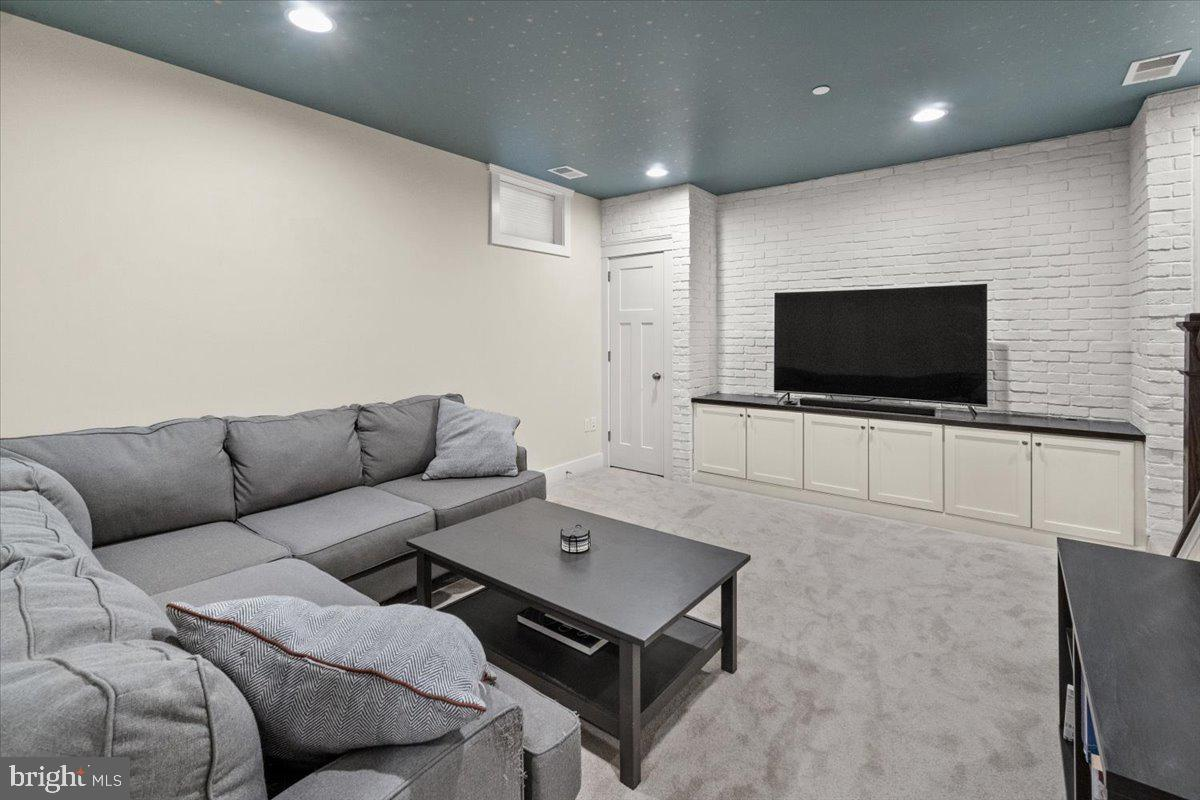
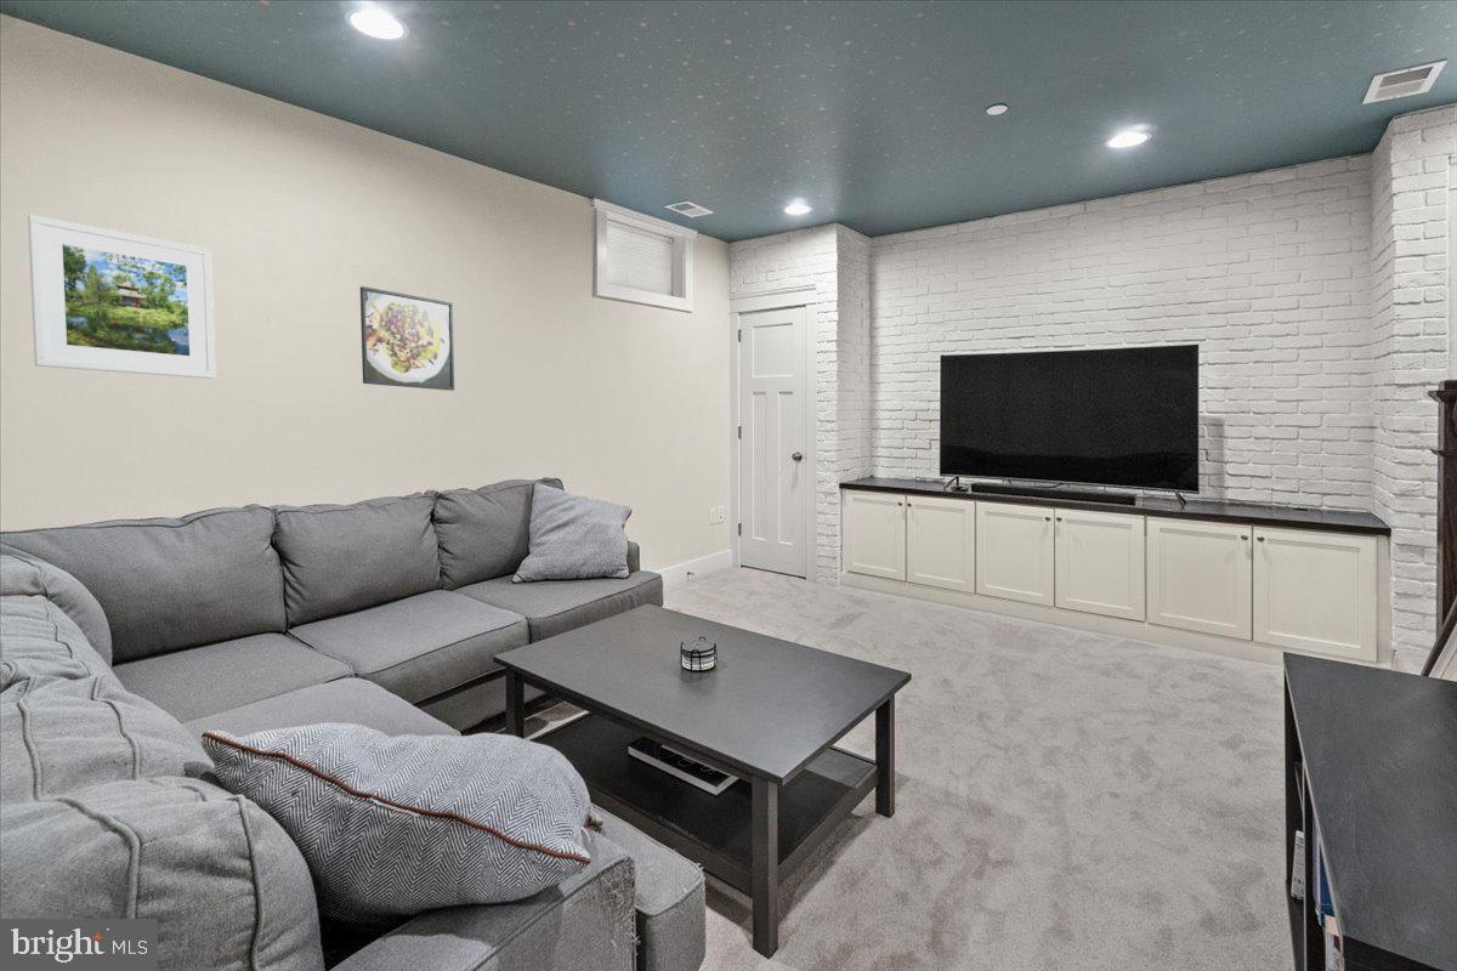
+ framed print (129, 303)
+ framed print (409, 341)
